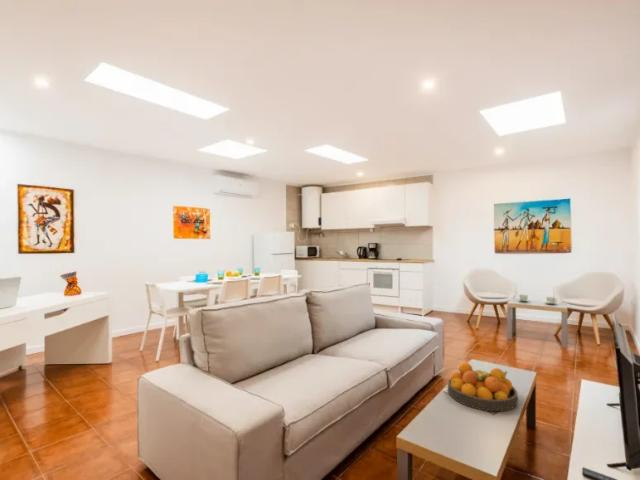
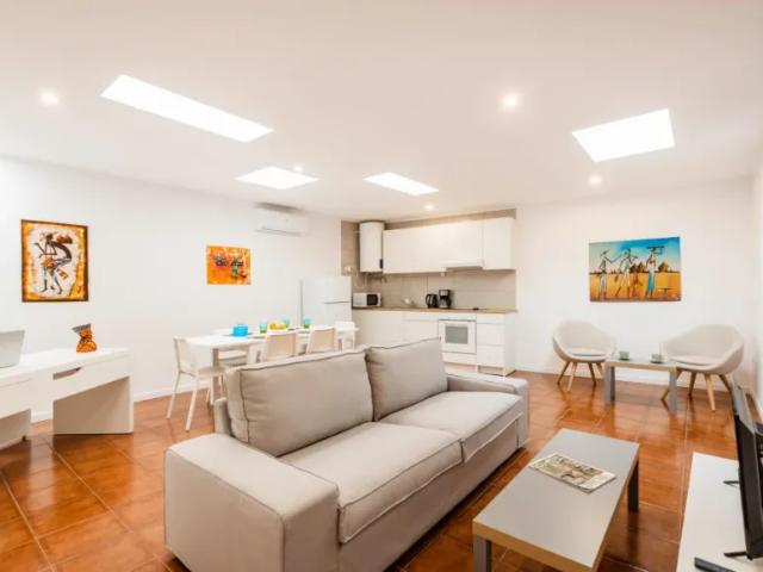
- fruit bowl (481, 381)
